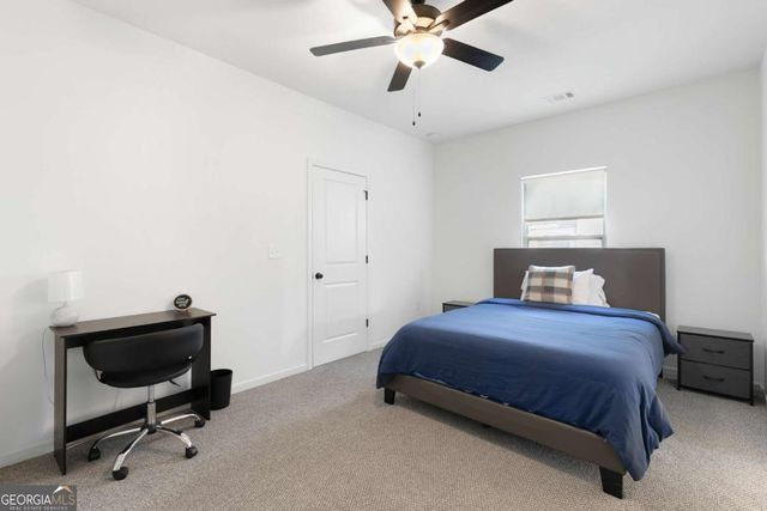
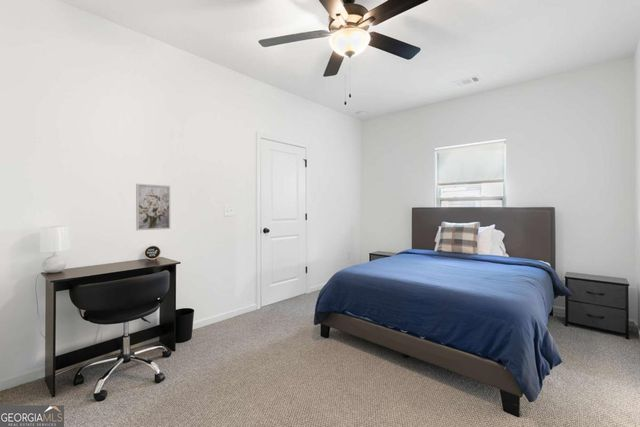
+ wall art (153, 207)
